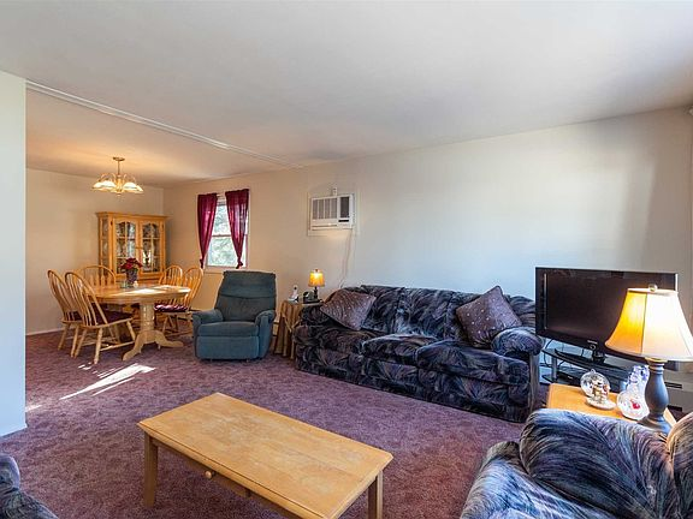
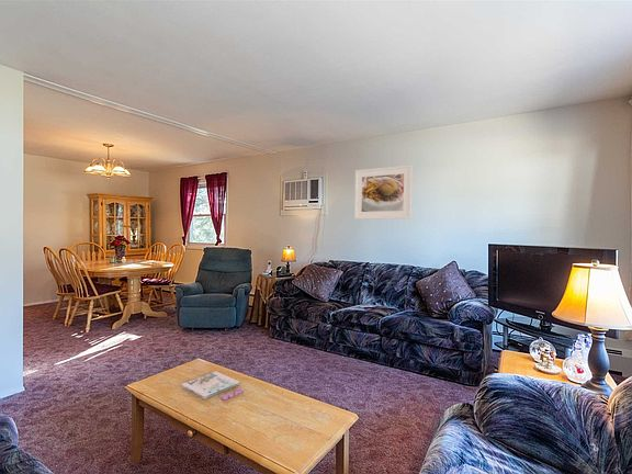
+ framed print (382, 193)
+ magazine (215, 386)
